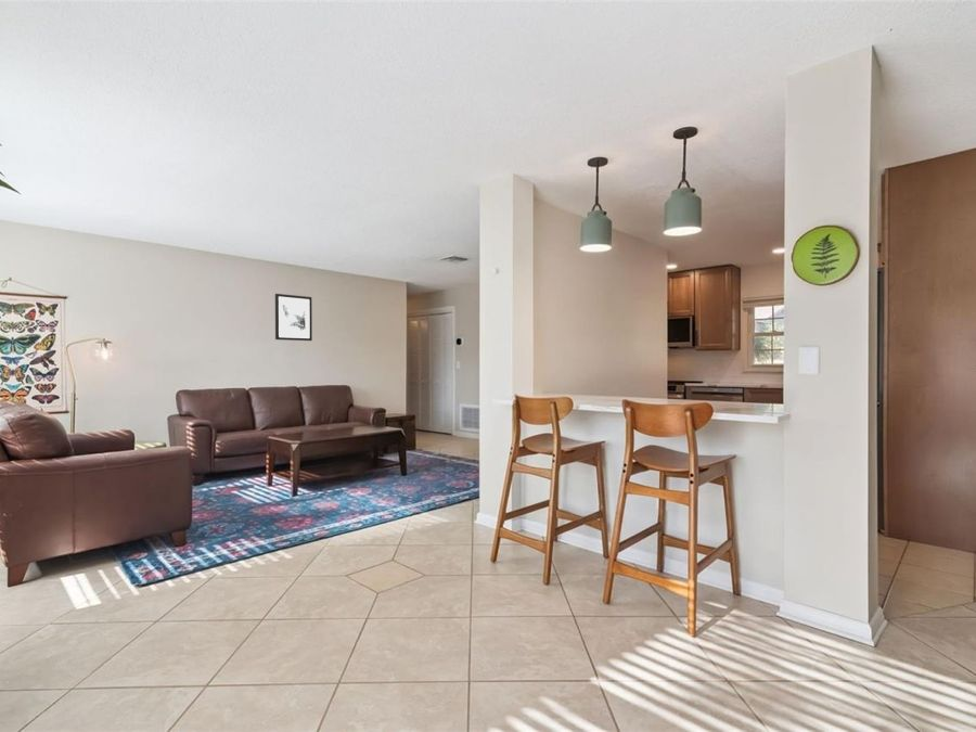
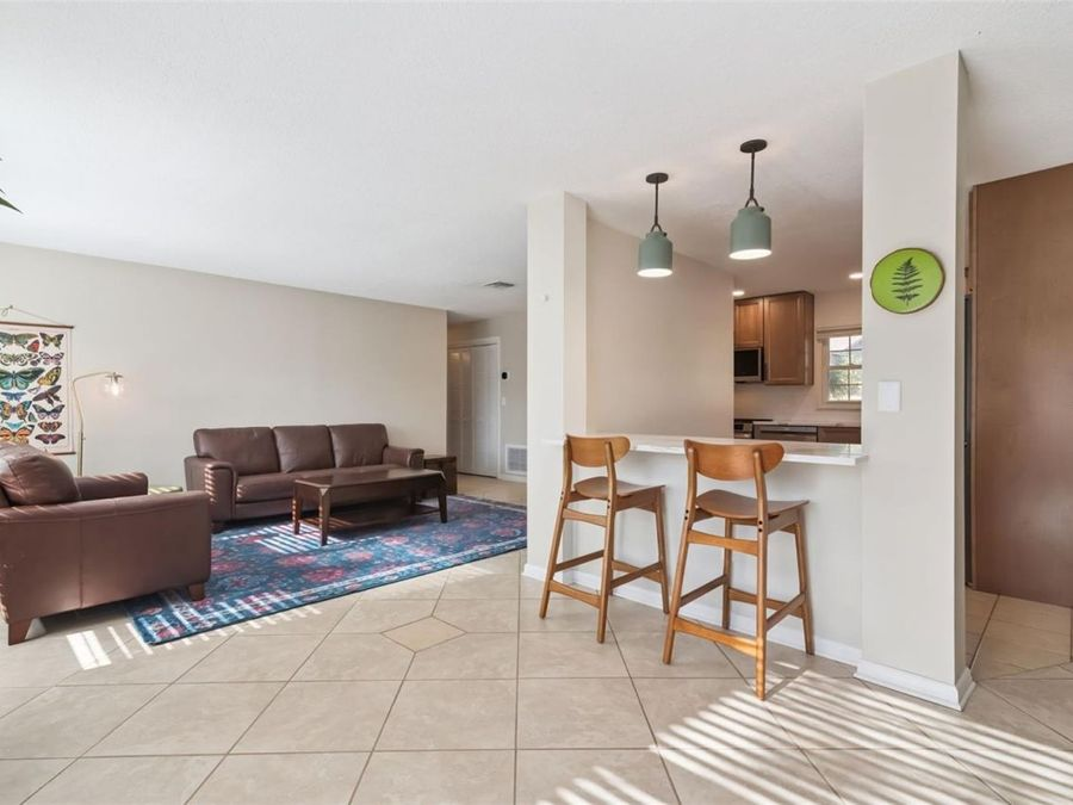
- wall art (294, 318)
